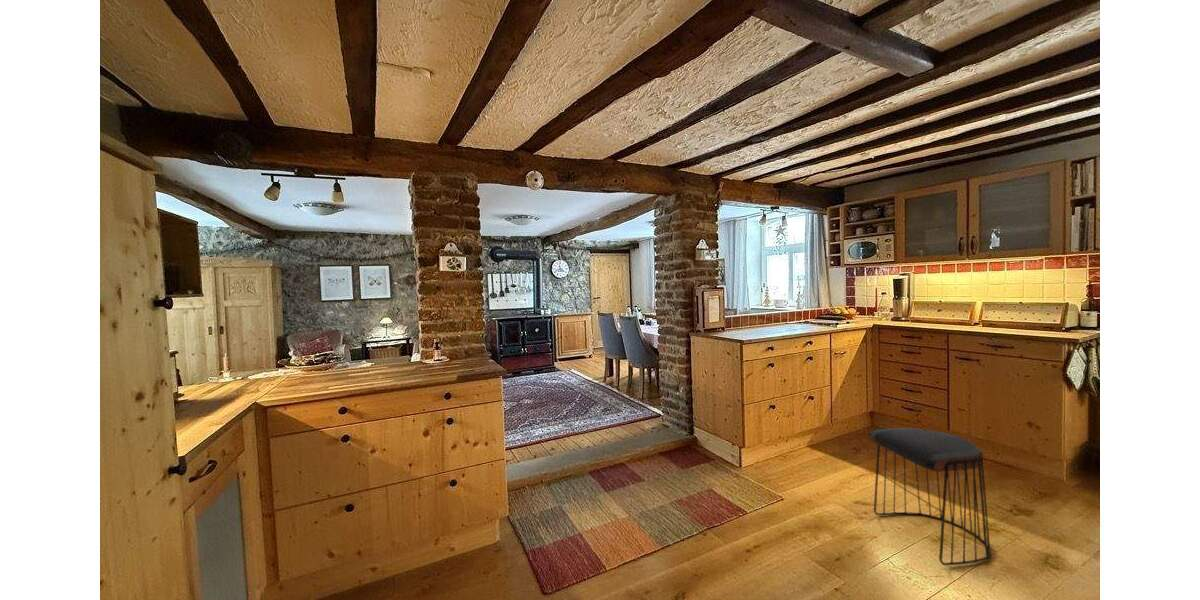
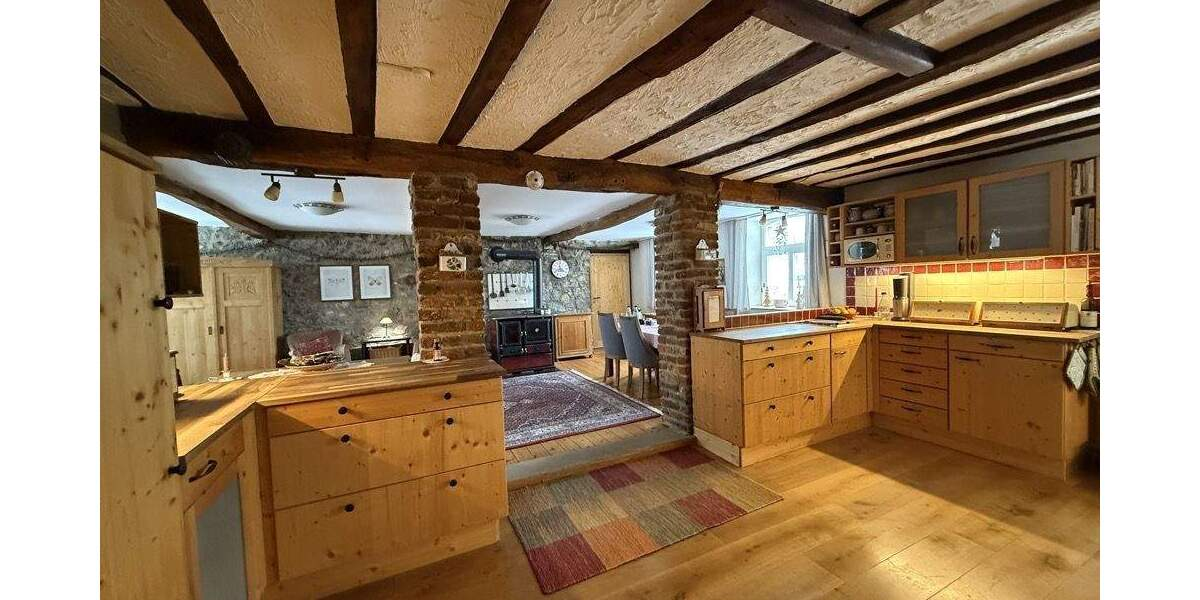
- stool (938, 487)
